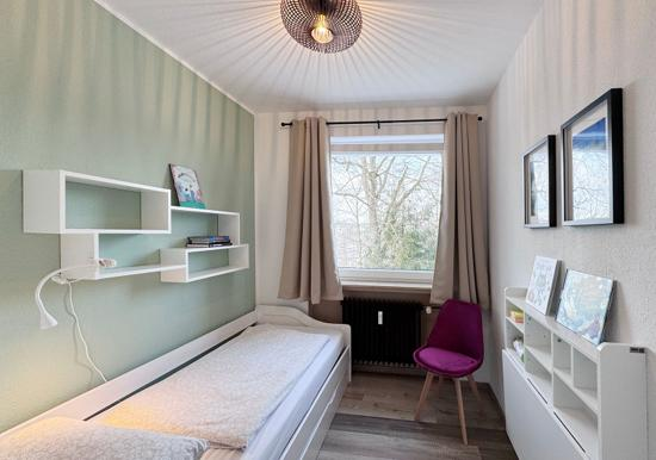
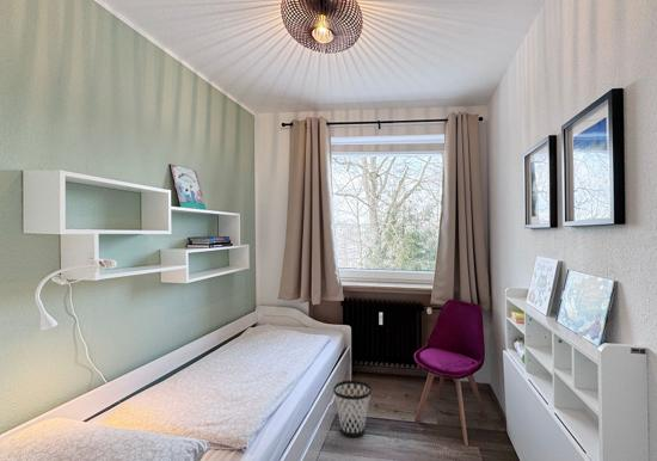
+ wastebasket (352, 408)
